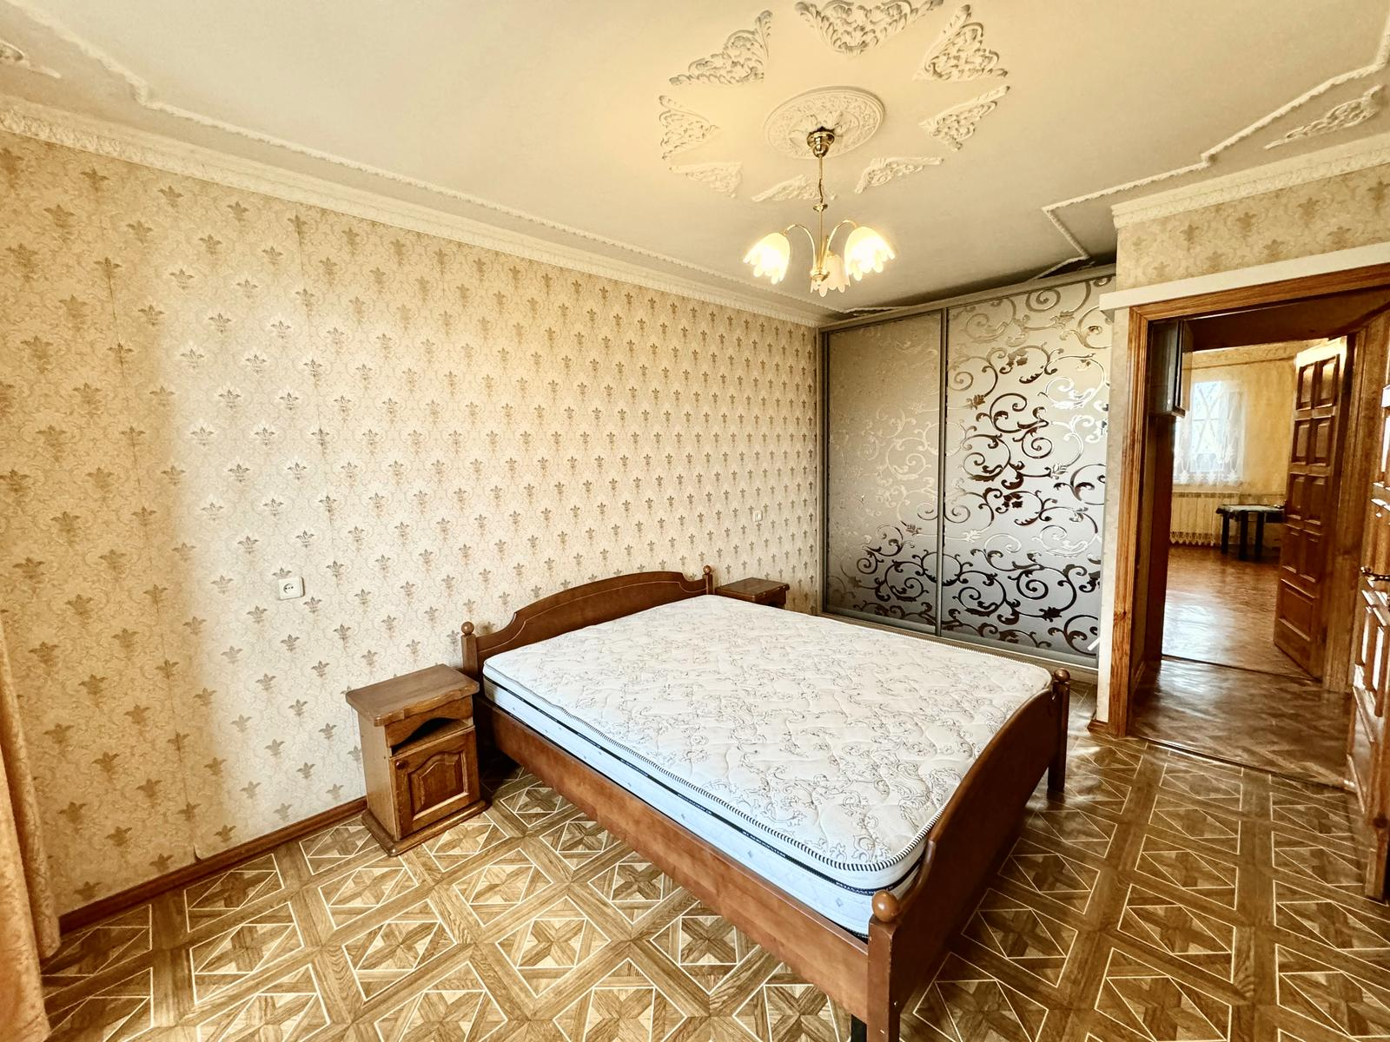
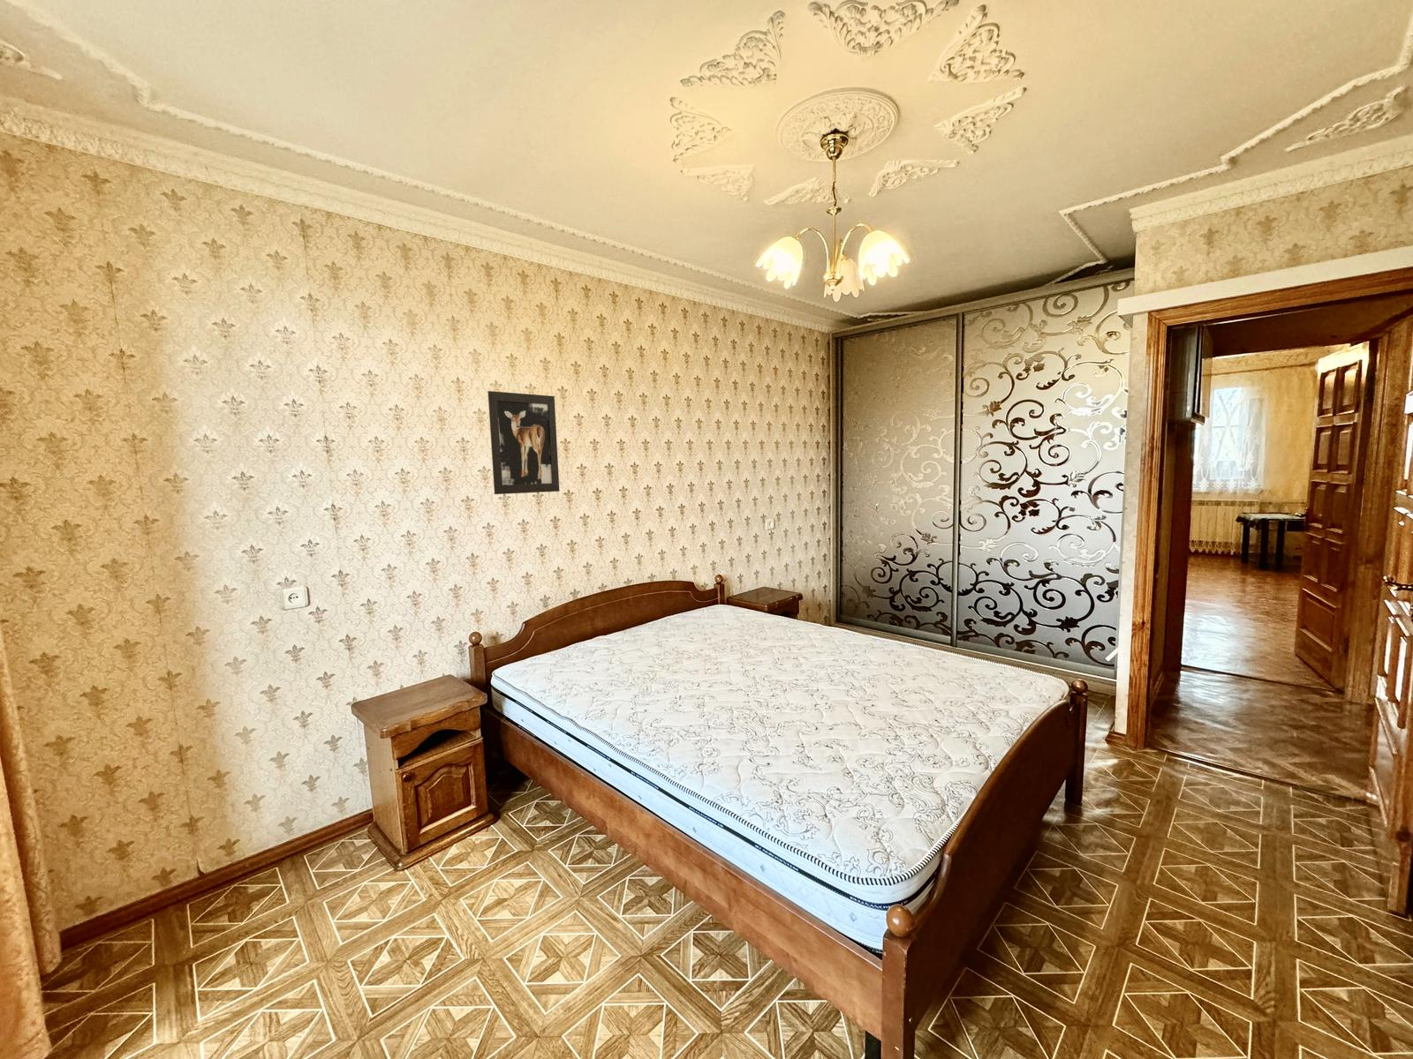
+ wall art (524, 443)
